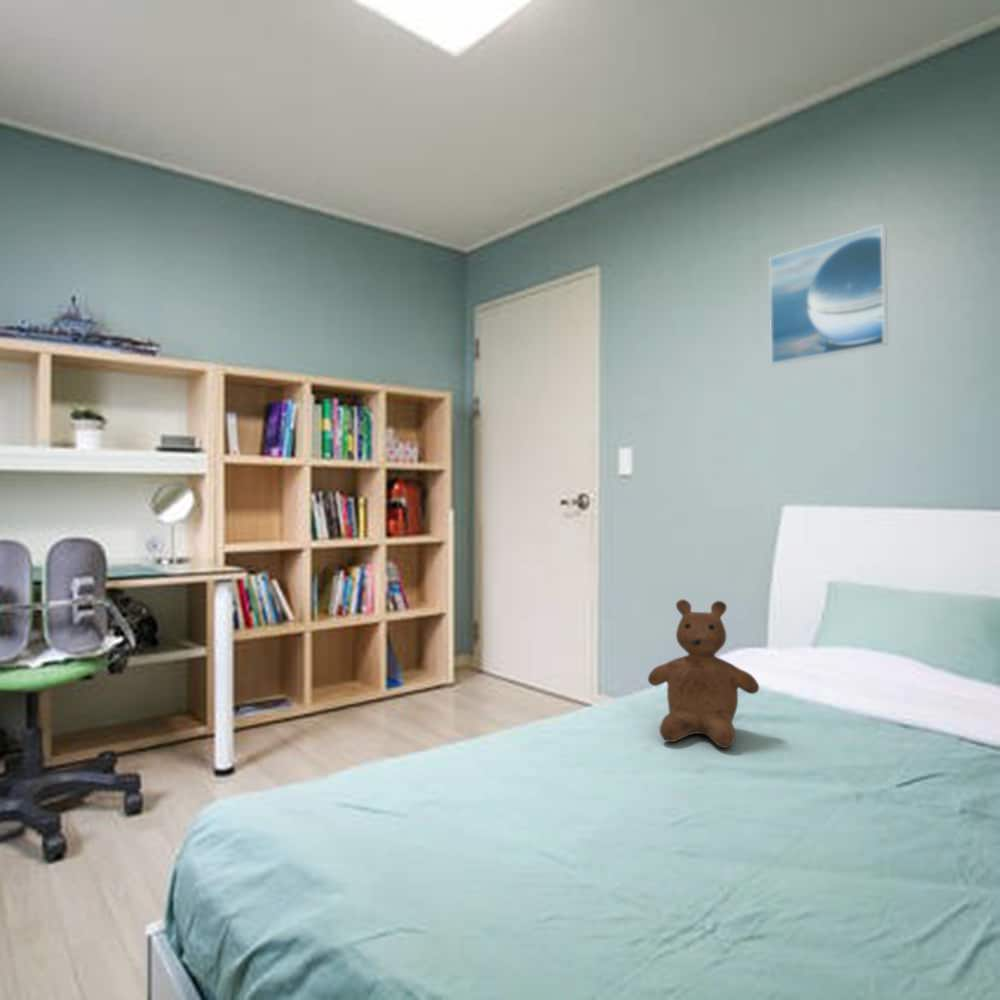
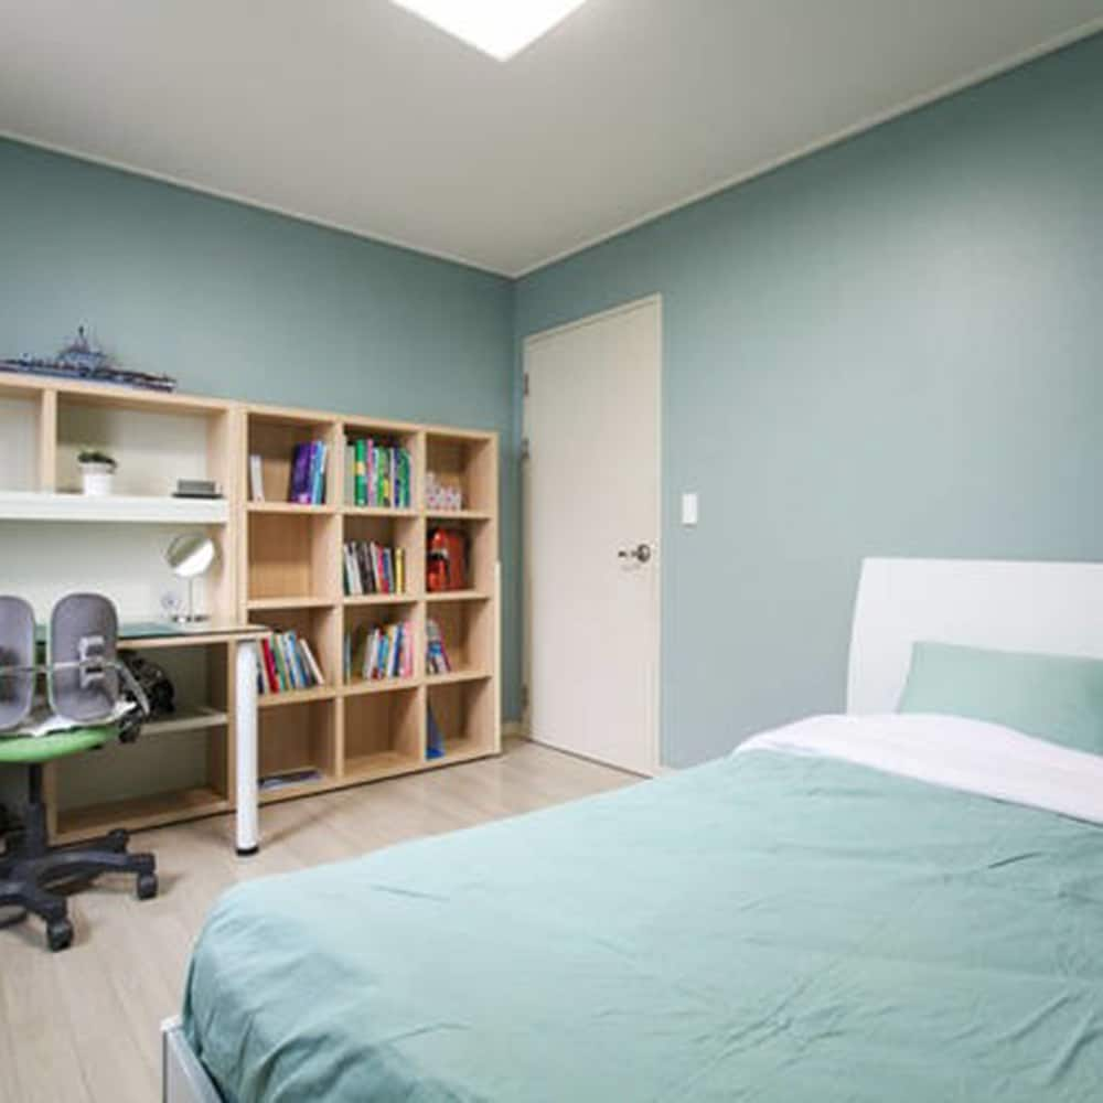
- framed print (825, 299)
- teddy bear (699, 668)
